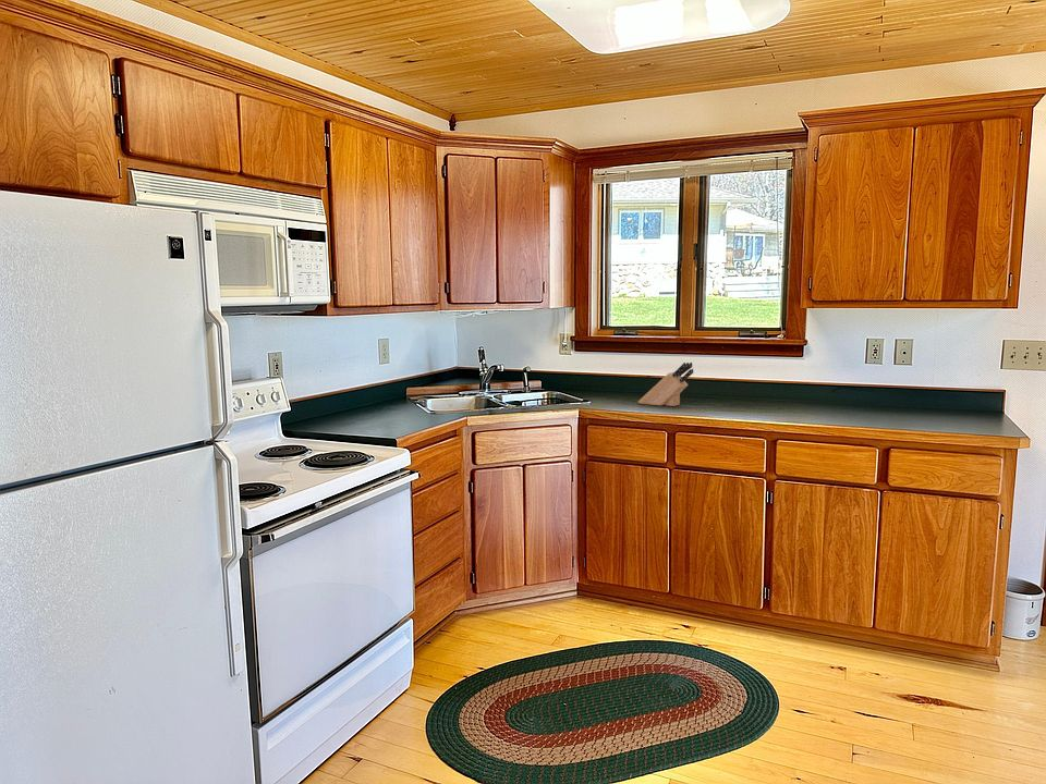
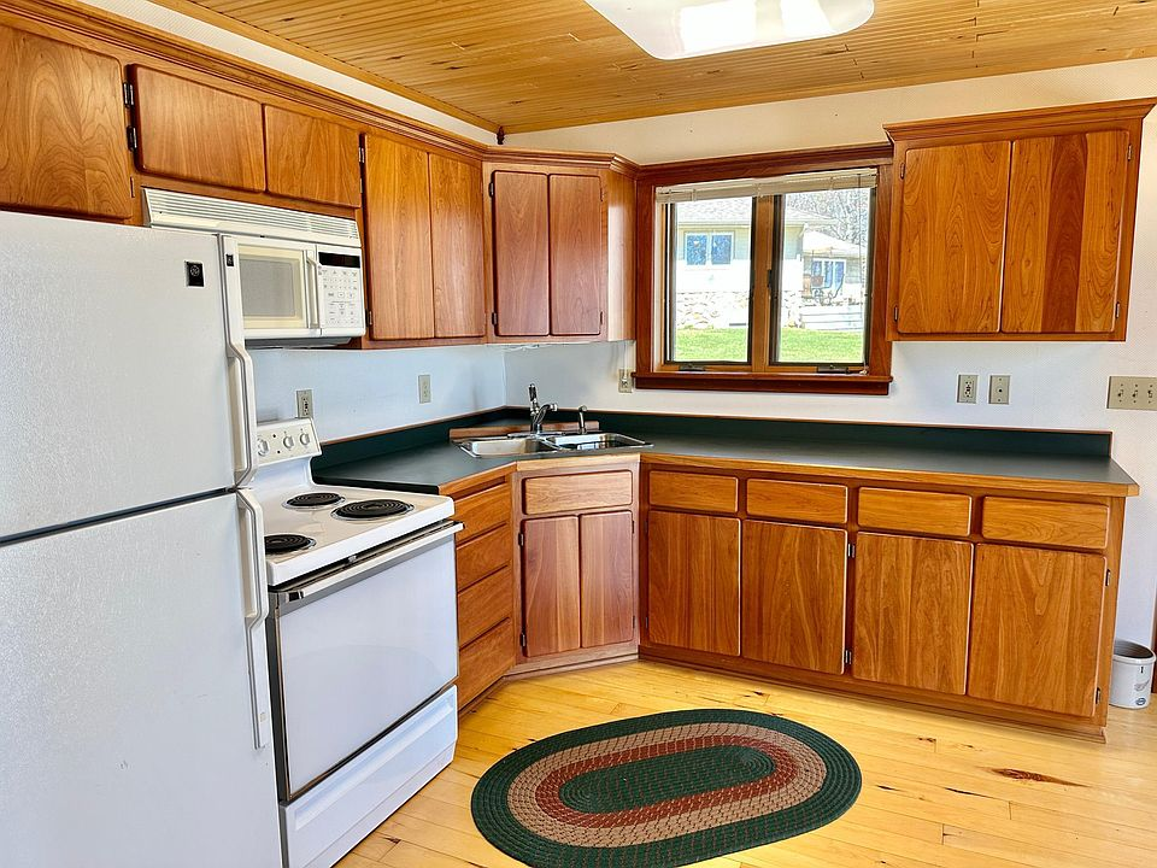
- knife block (666, 382)
